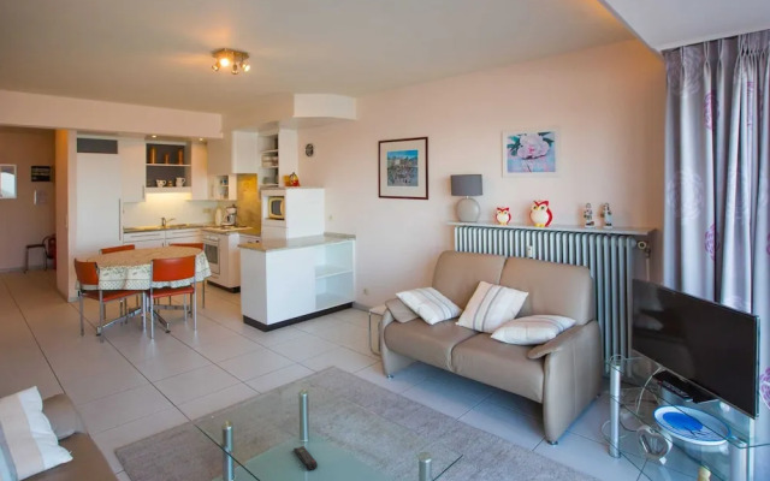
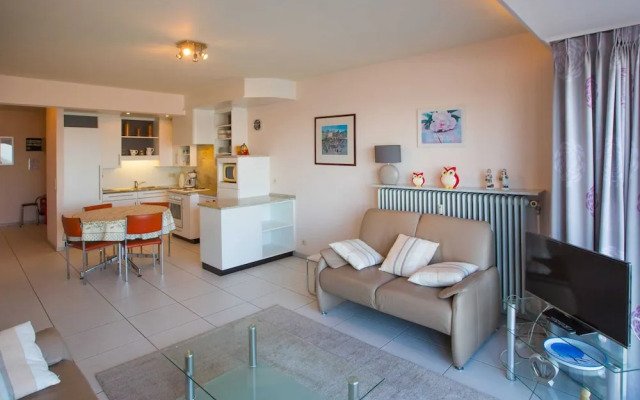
- remote control (304, 457)
